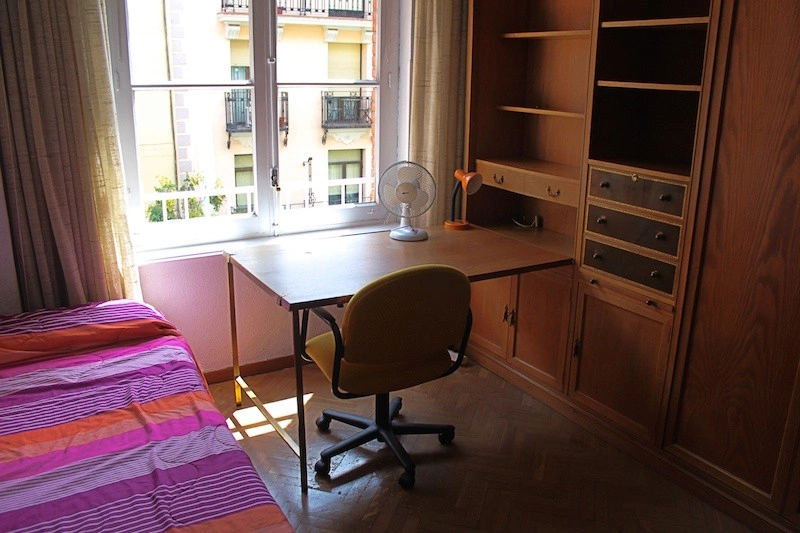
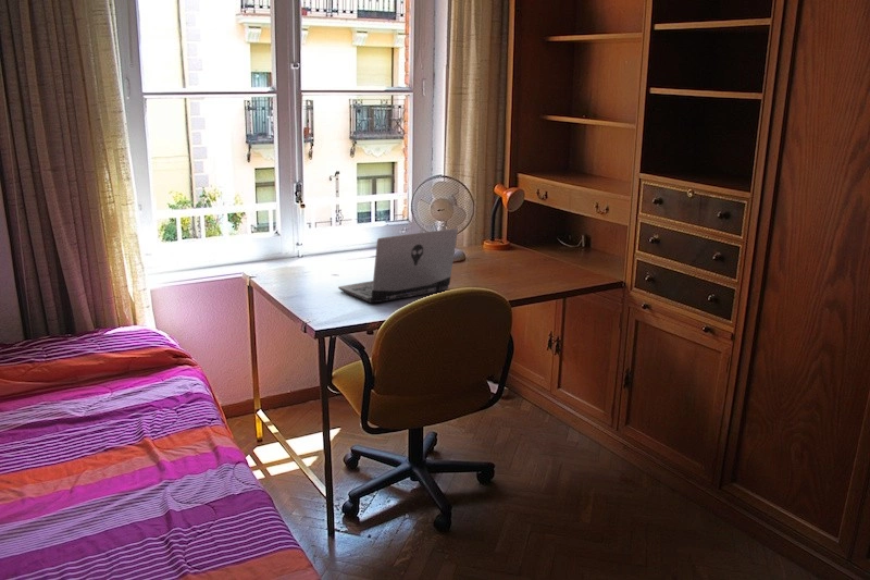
+ laptop computer (397, 260)
